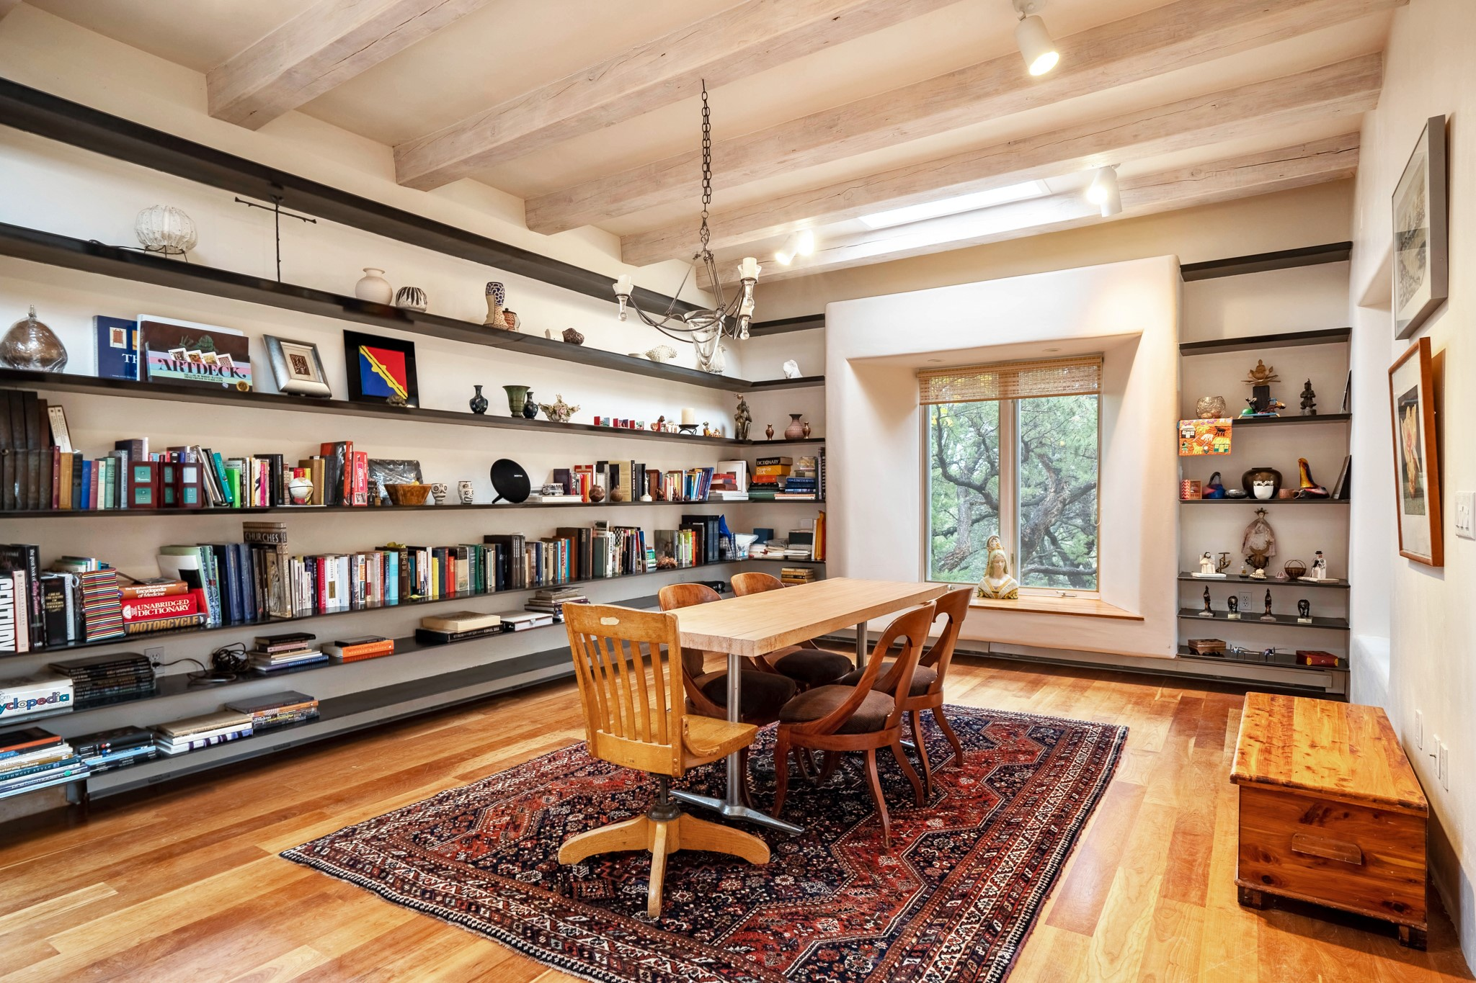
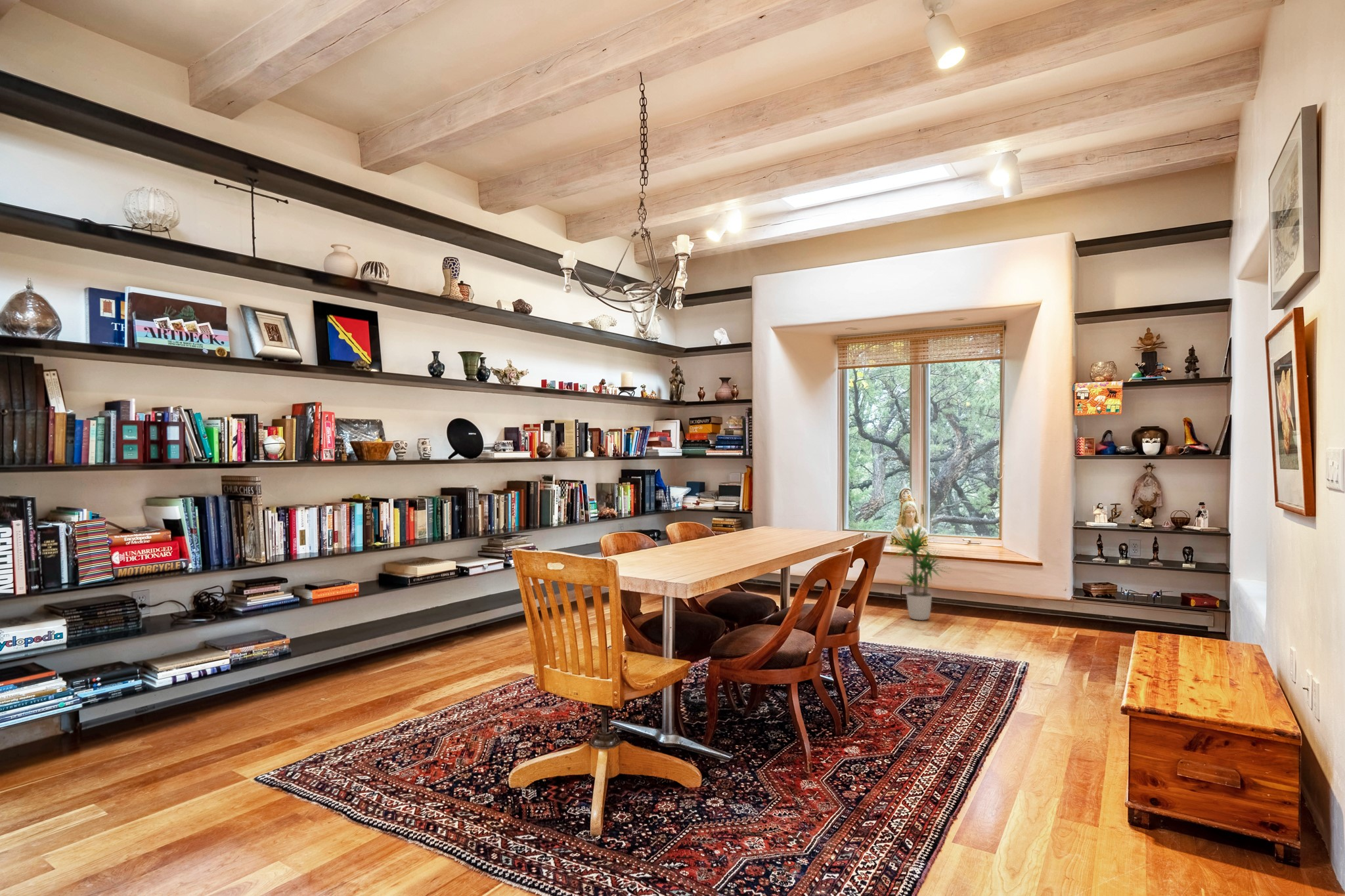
+ potted plant (921, 571)
